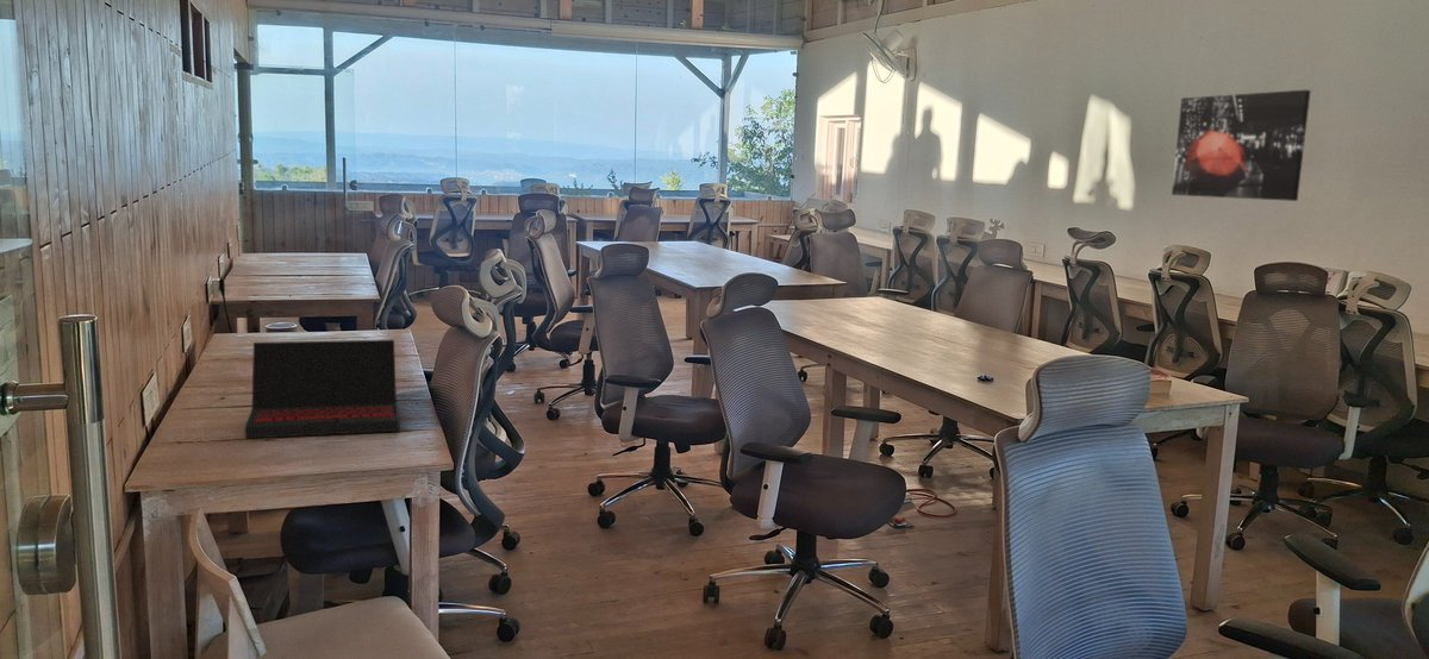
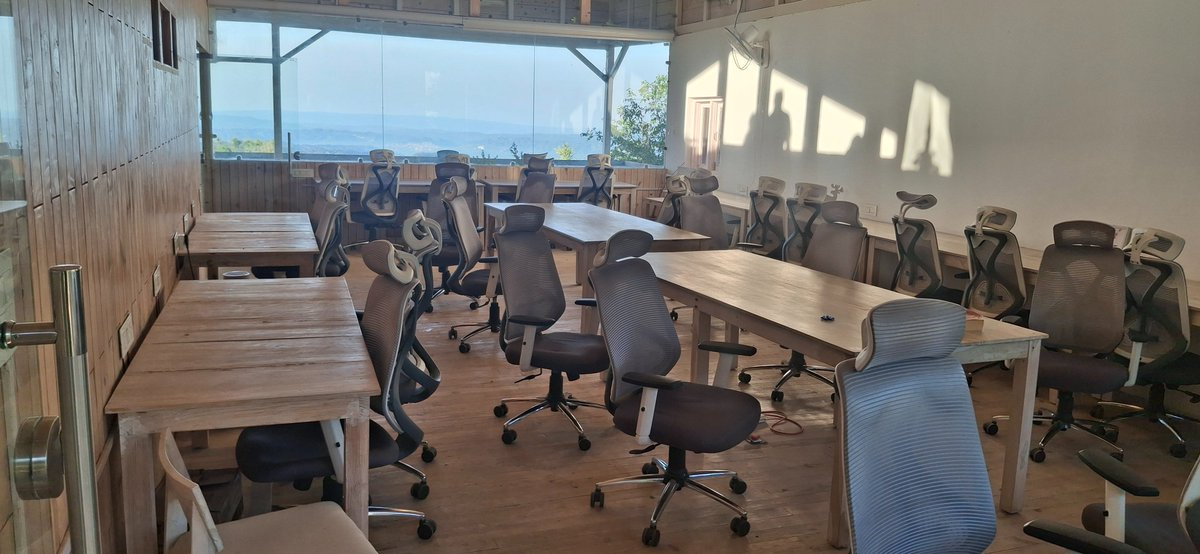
- laptop (324, 384)
- wall art (1235, 146)
